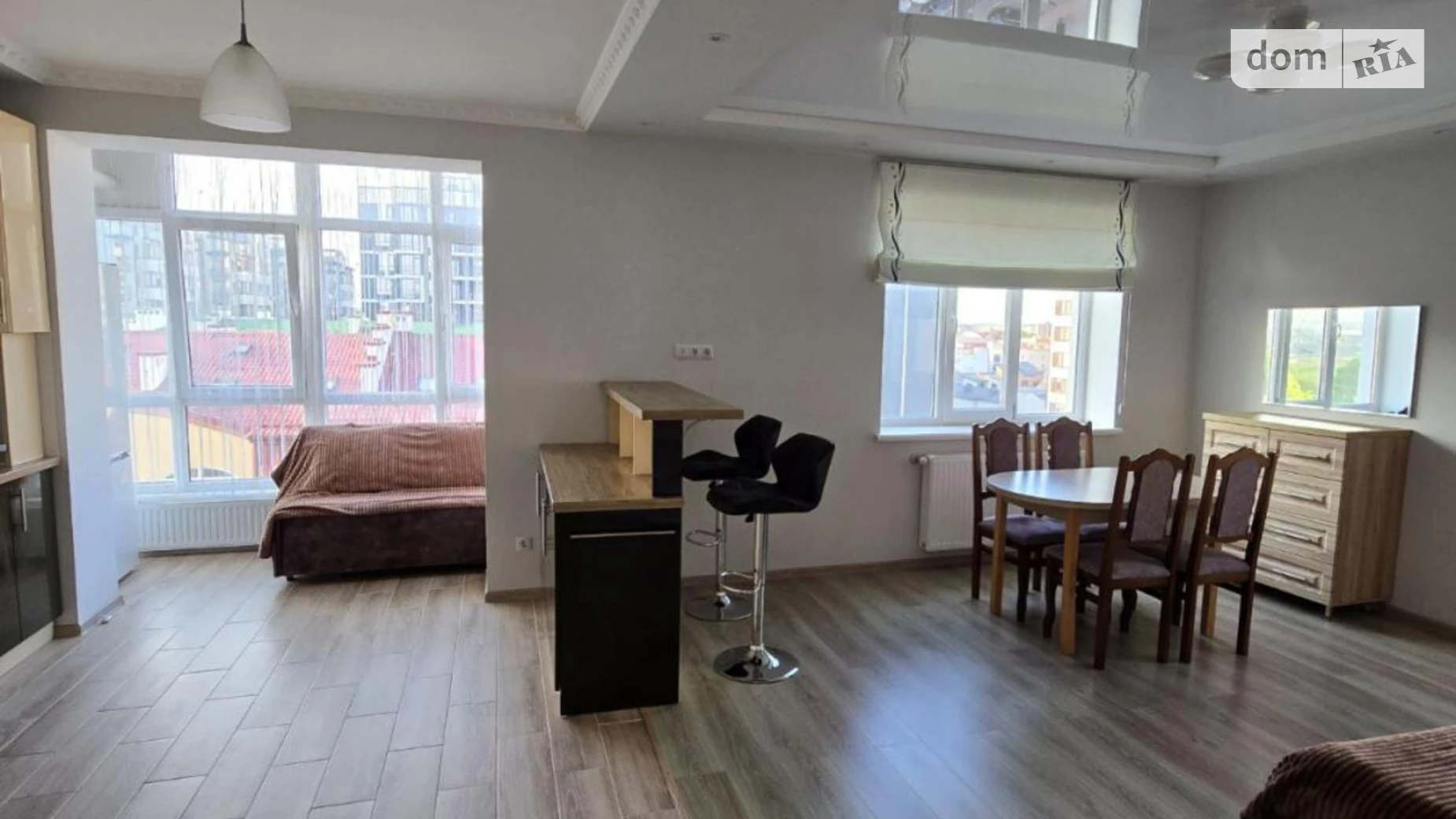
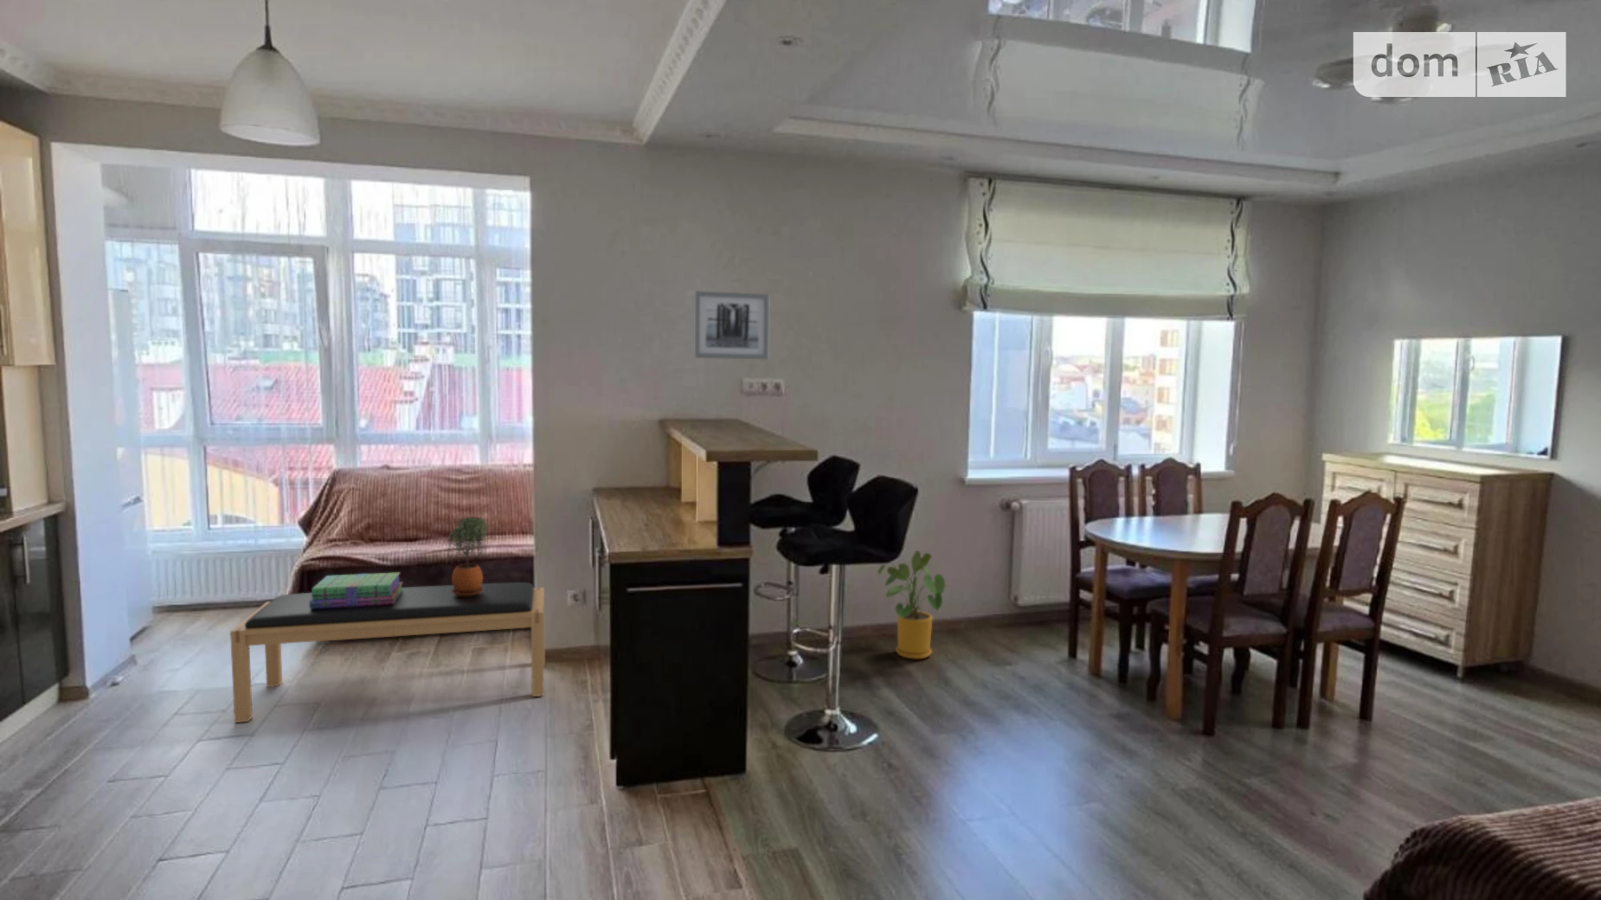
+ house plant (910, 604)
+ stack of books (357, 589)
+ bench (404, 635)
+ potted plant (467, 556)
+ wall art (732, 325)
